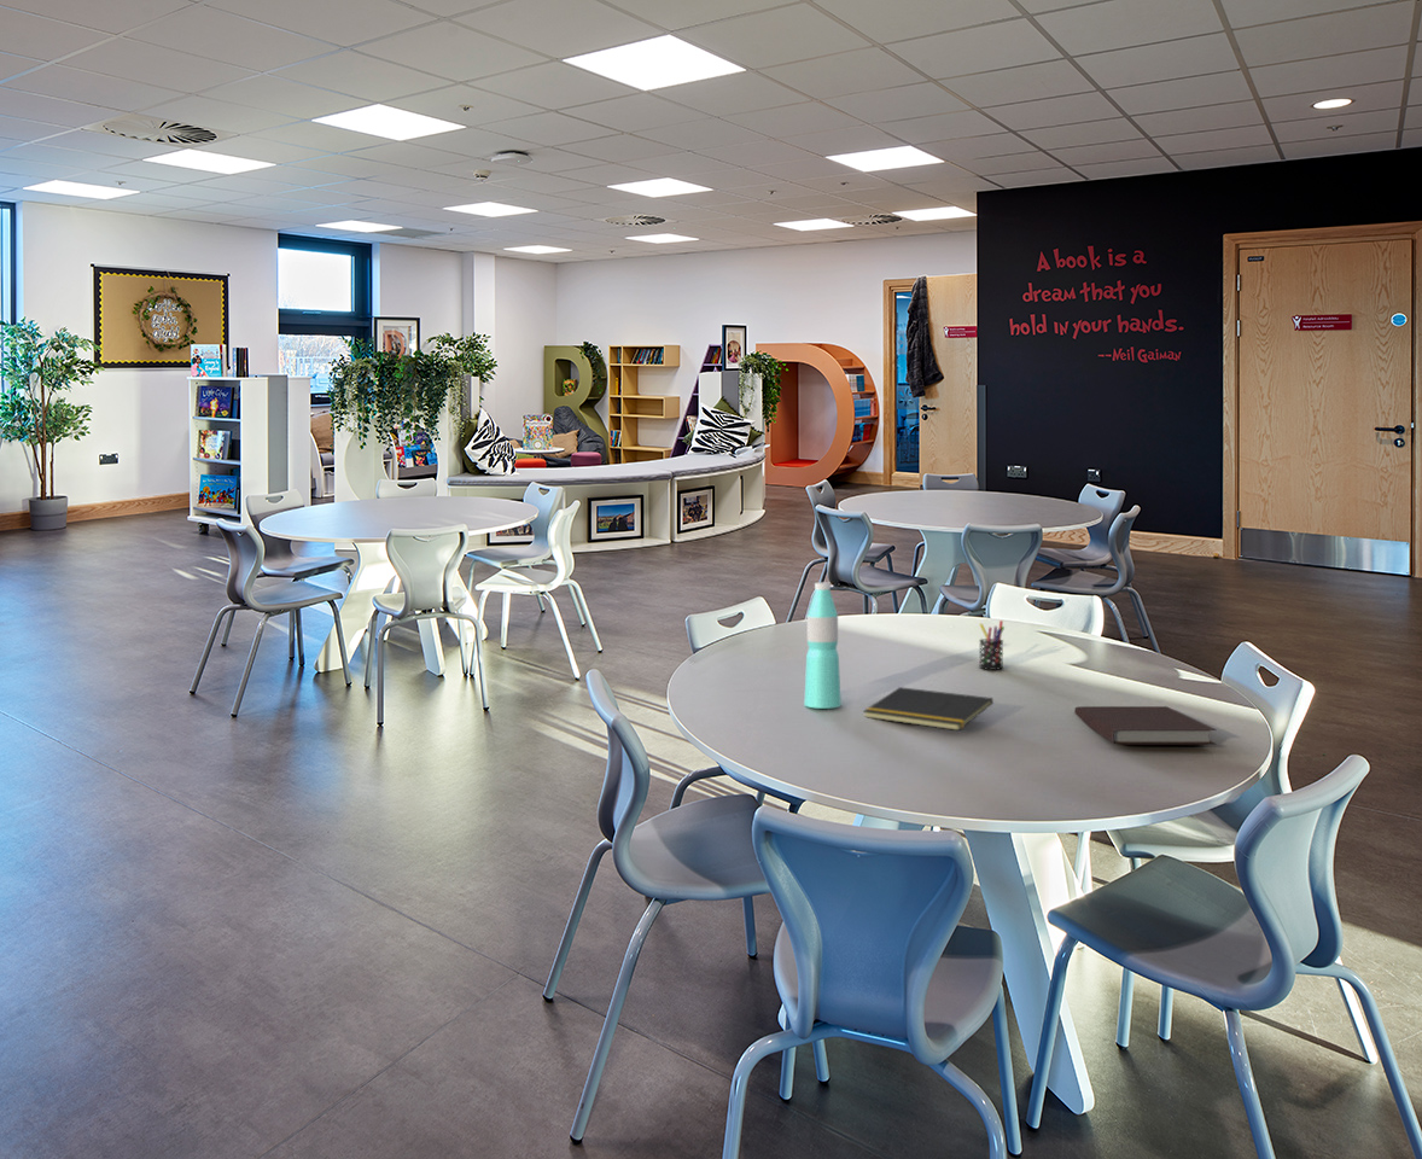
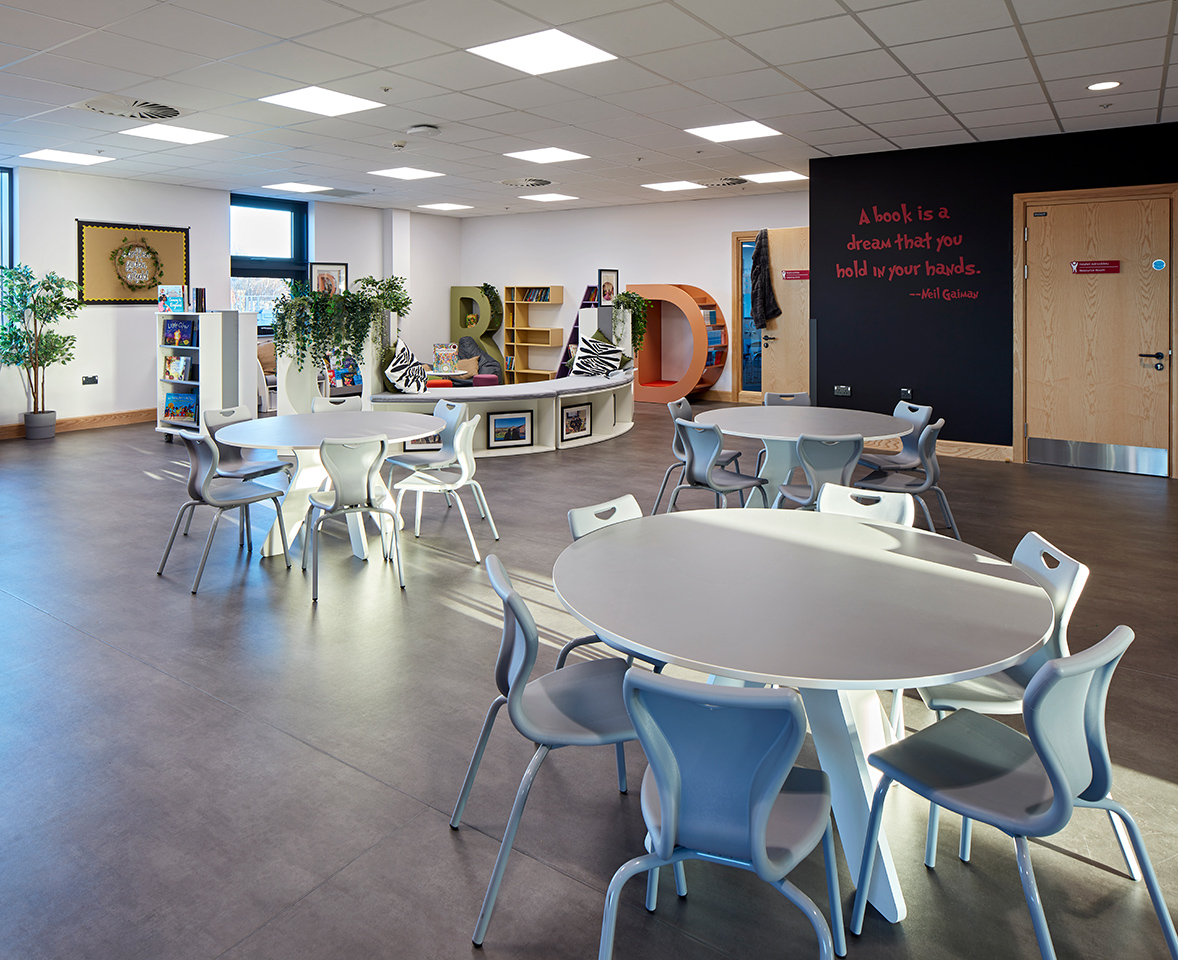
- water bottle (822, 643)
- pen holder (993, 643)
- notebook (1141, 724)
- notepad (927, 707)
